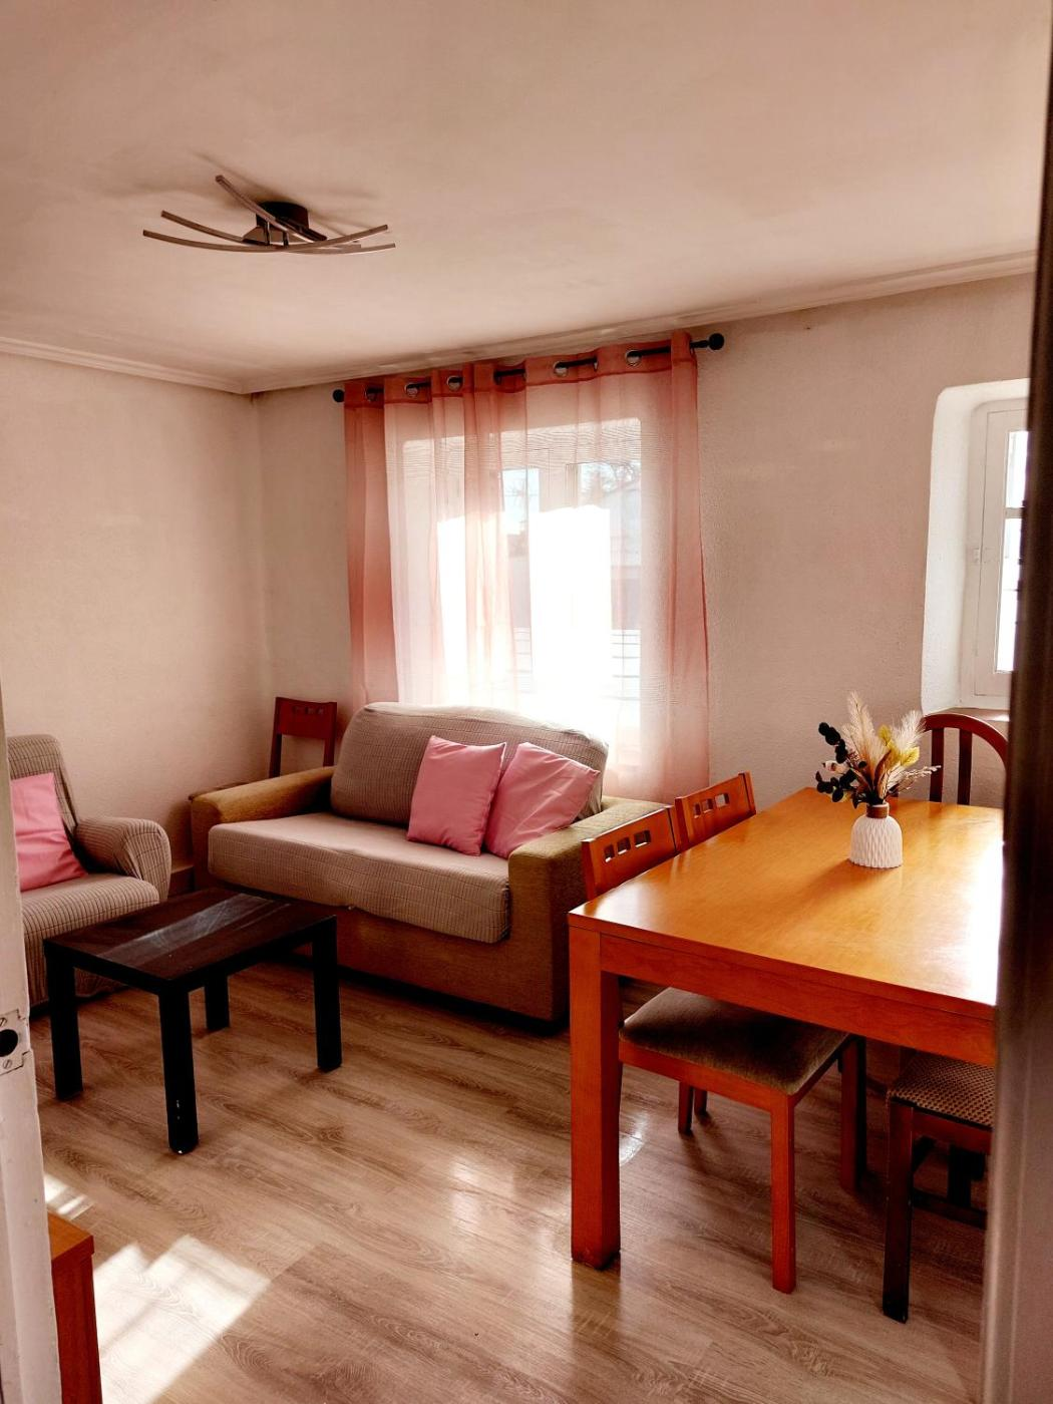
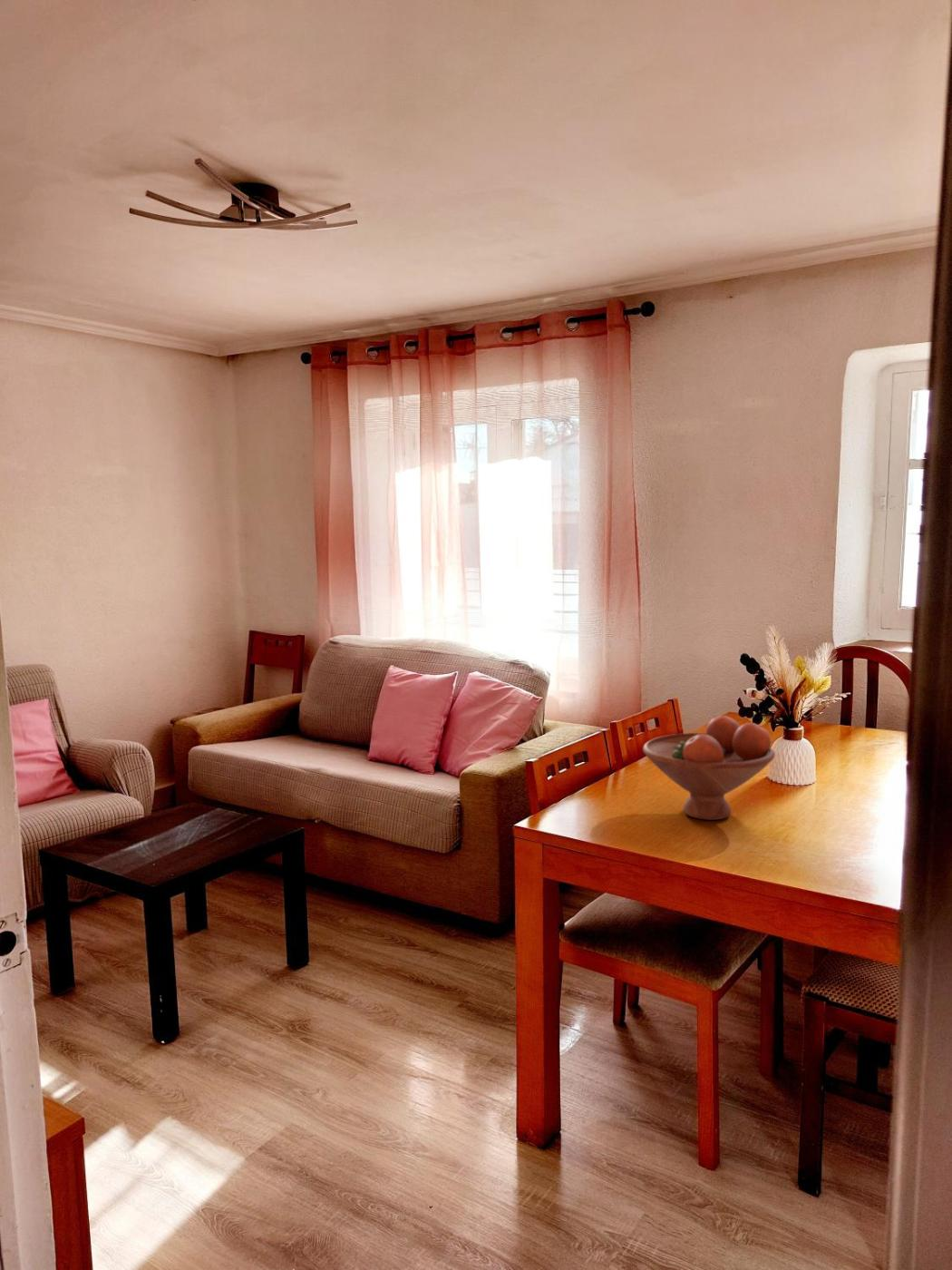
+ fruit bowl (707, 767)
